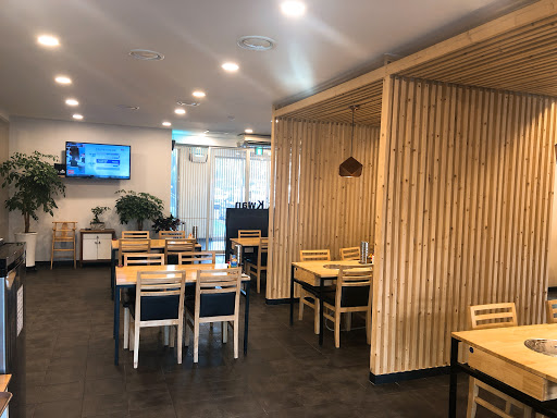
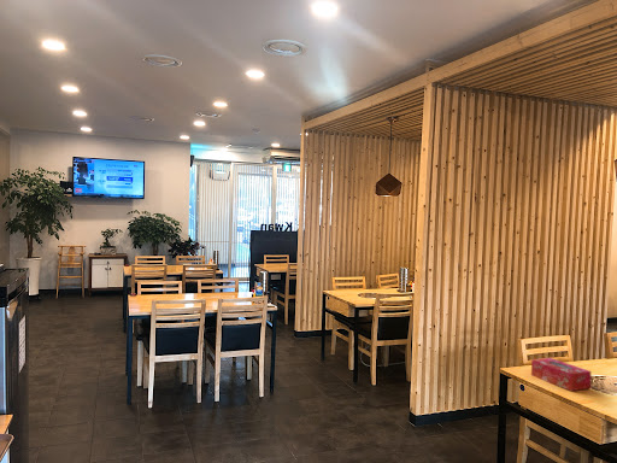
+ tissue box (559, 373)
